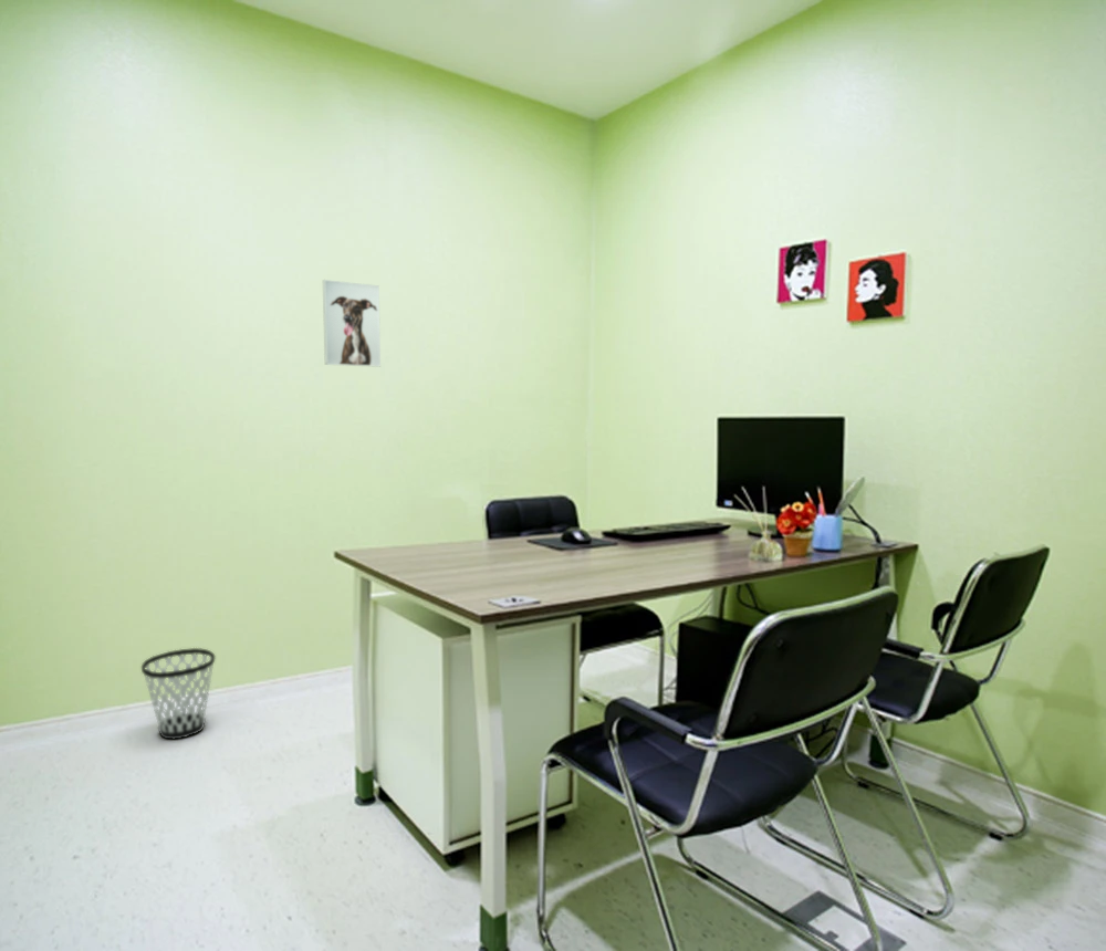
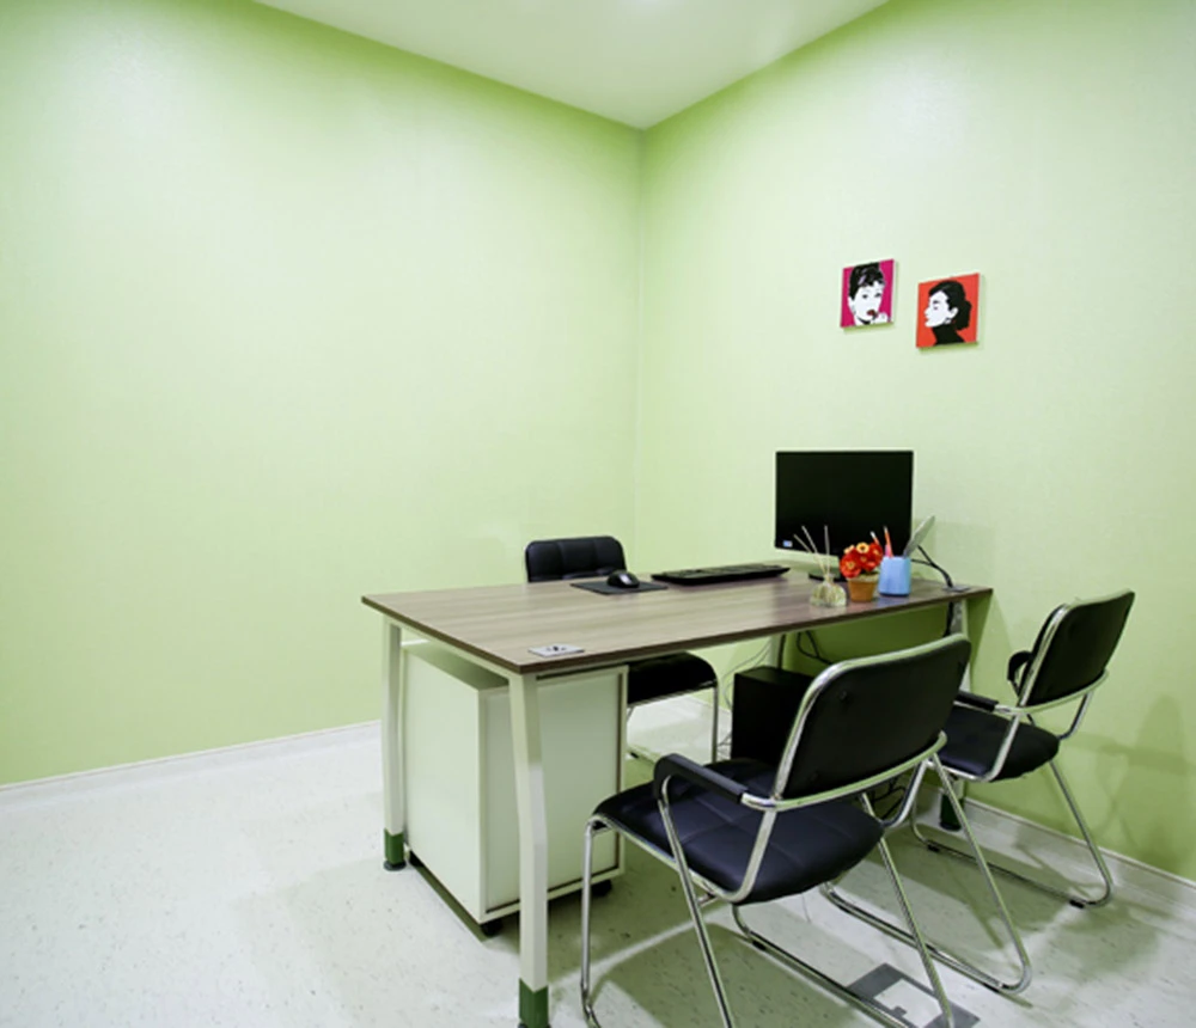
- wastebasket (179, 694)
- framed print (352, 324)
